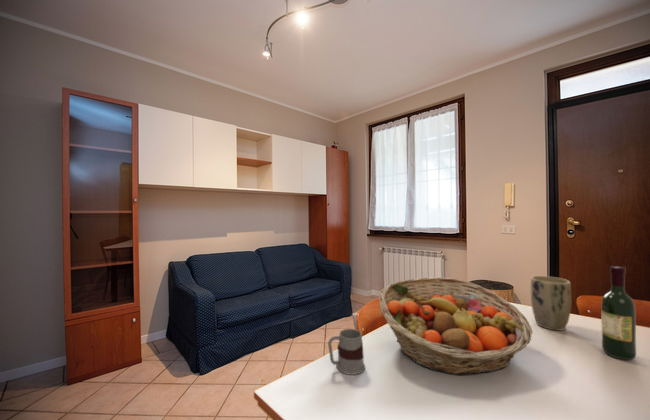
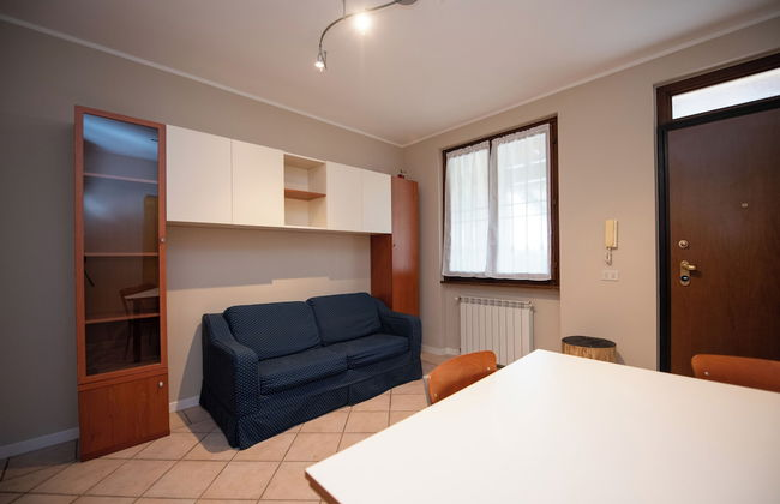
- plant pot (550, 302)
- fruit basket (449, 319)
- mug (346, 350)
- wine bottle (617, 311)
